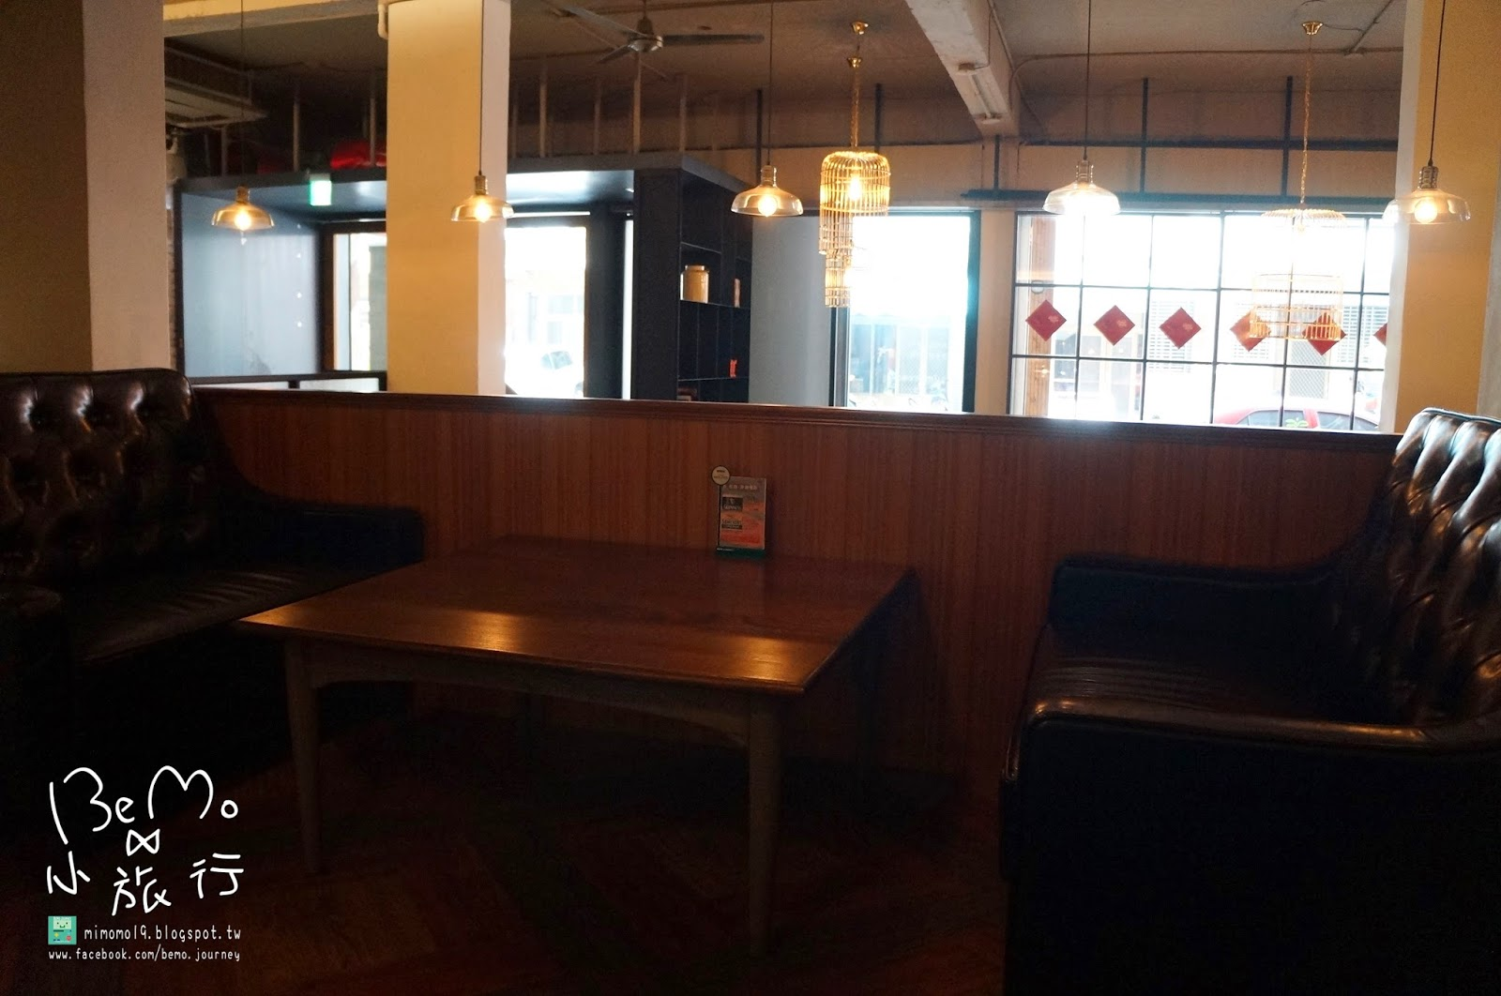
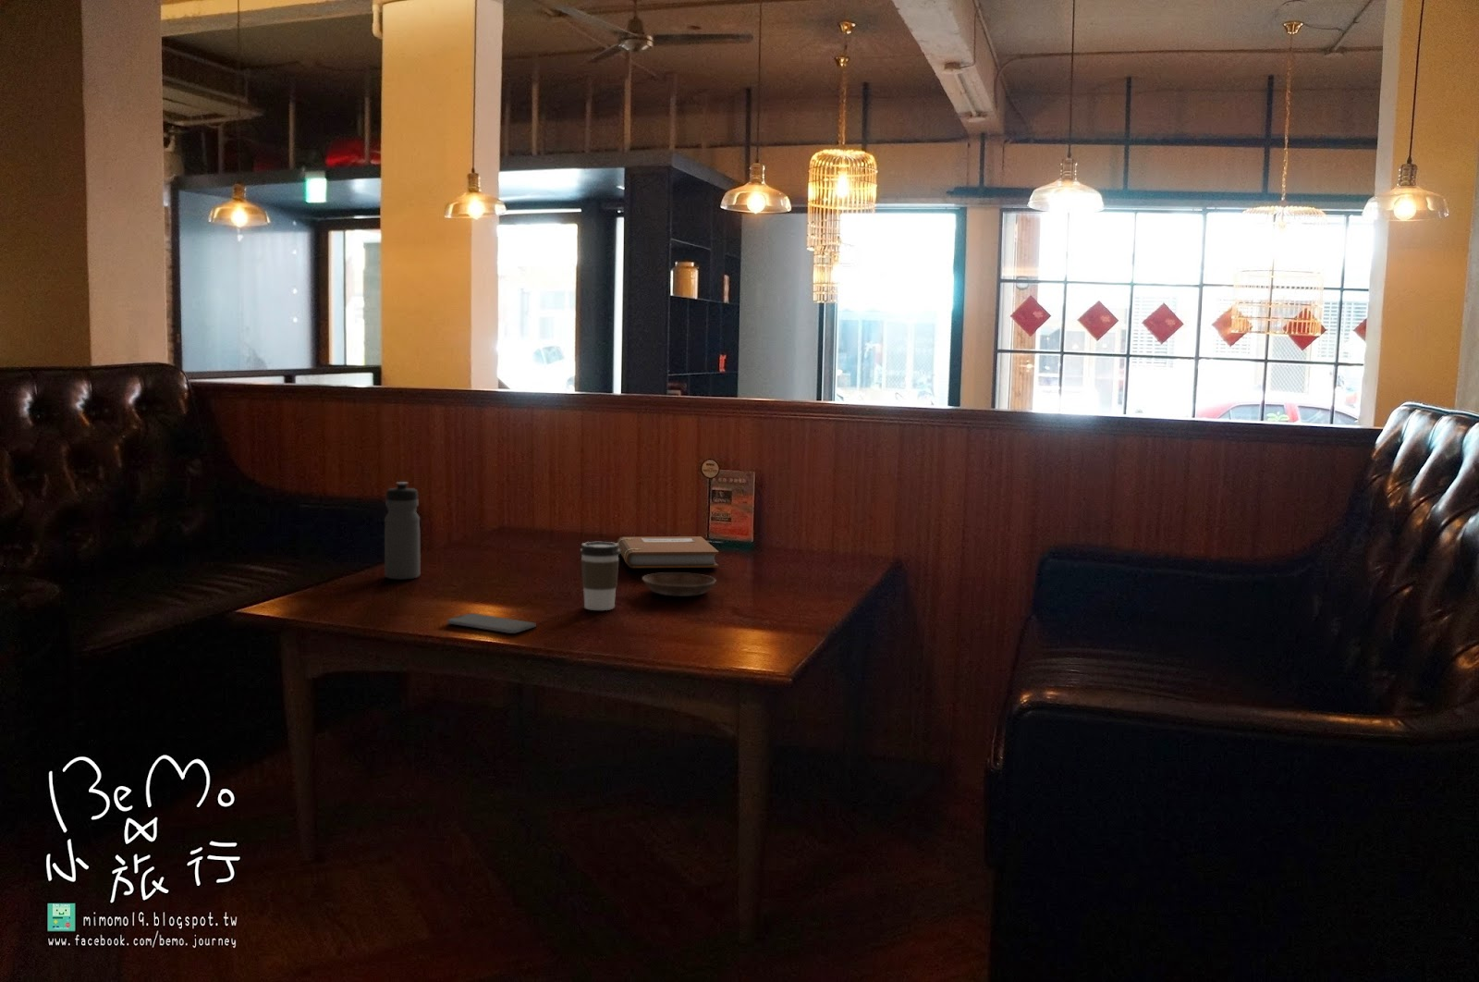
+ water bottle (402, 529)
+ smartphone (491, 623)
+ notebook (665, 551)
+ saucer (678, 584)
+ coffee cup (599, 575)
